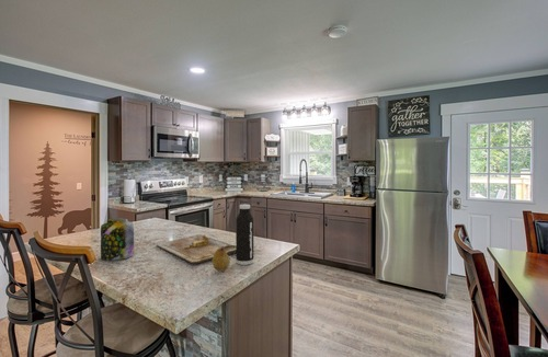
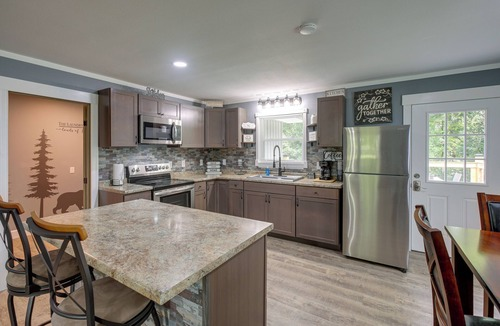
- jar (117, 238)
- fruit (220, 257)
- water bottle (244, 233)
- cutting board (197, 242)
